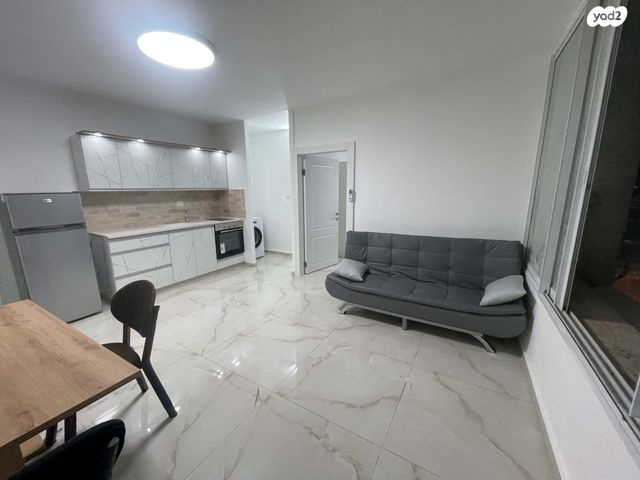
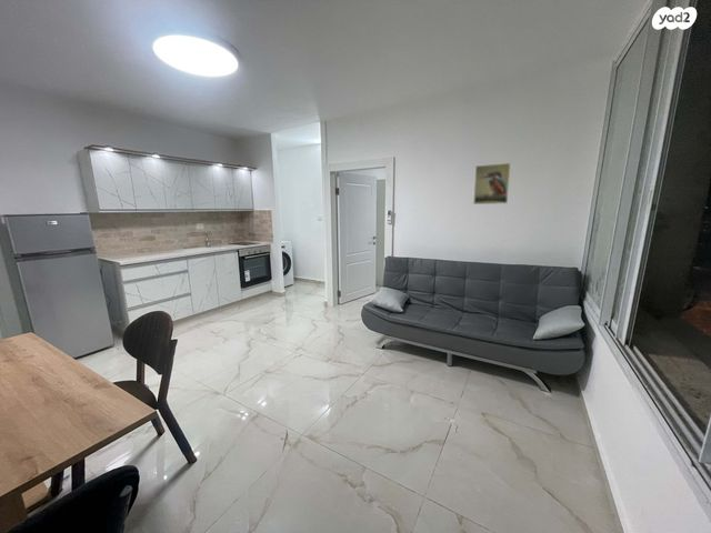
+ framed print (491, 184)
